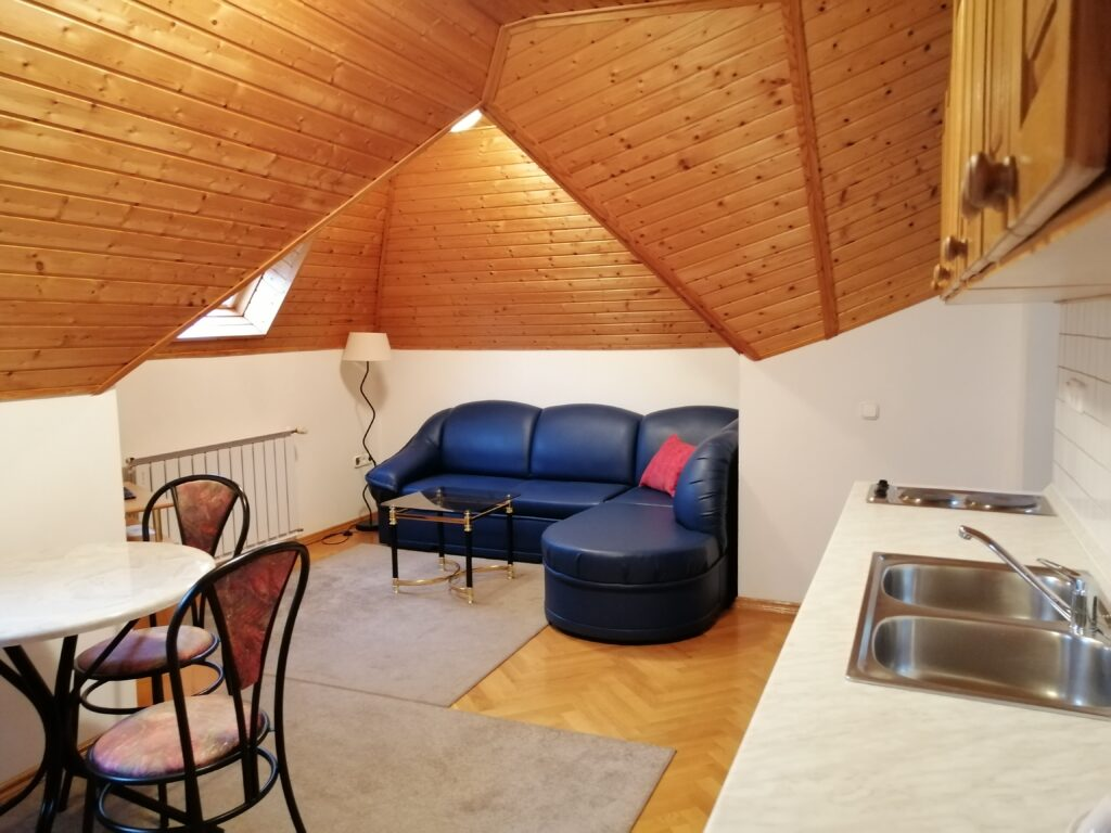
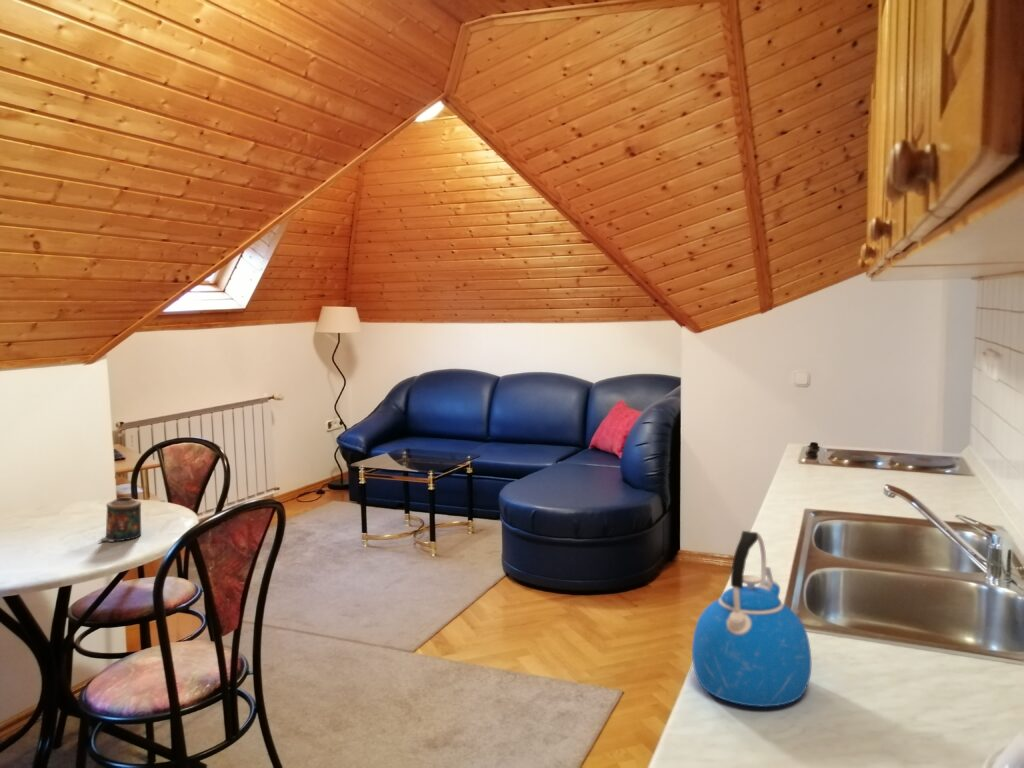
+ candle (118, 518)
+ kettle (754, 603)
